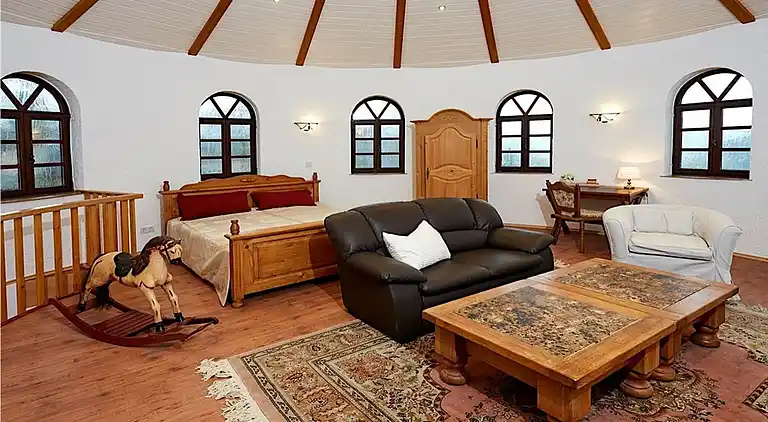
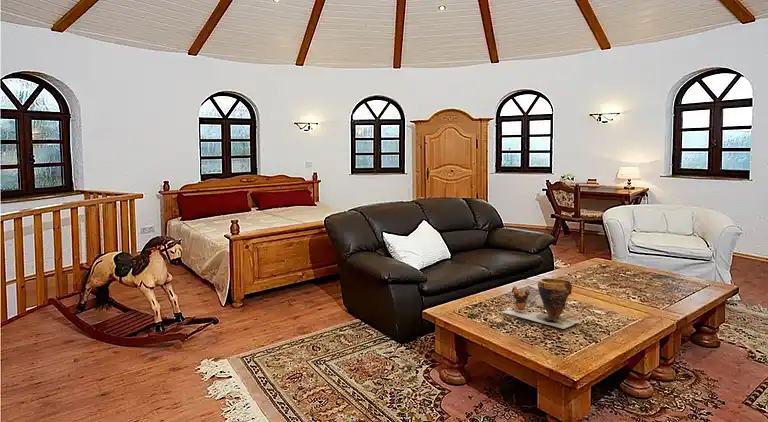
+ clay pot (540, 295)
